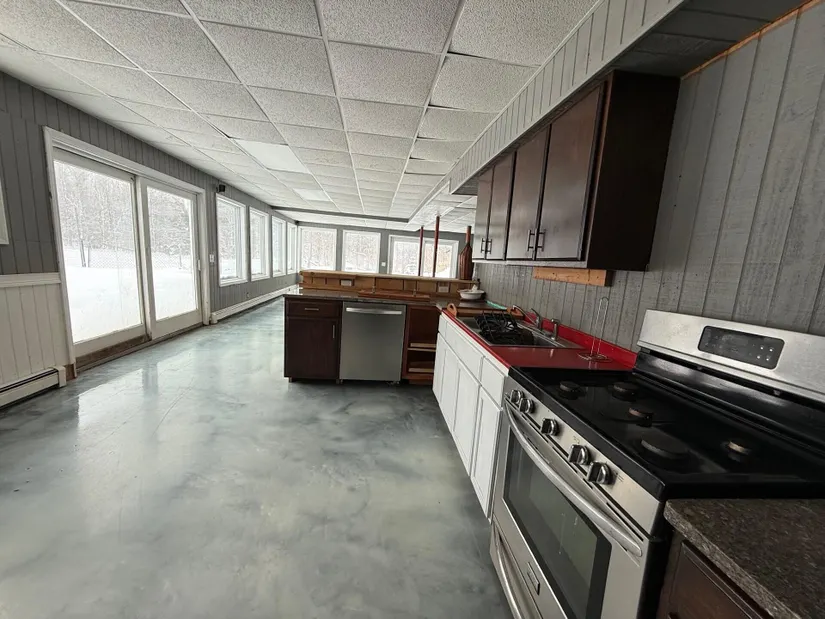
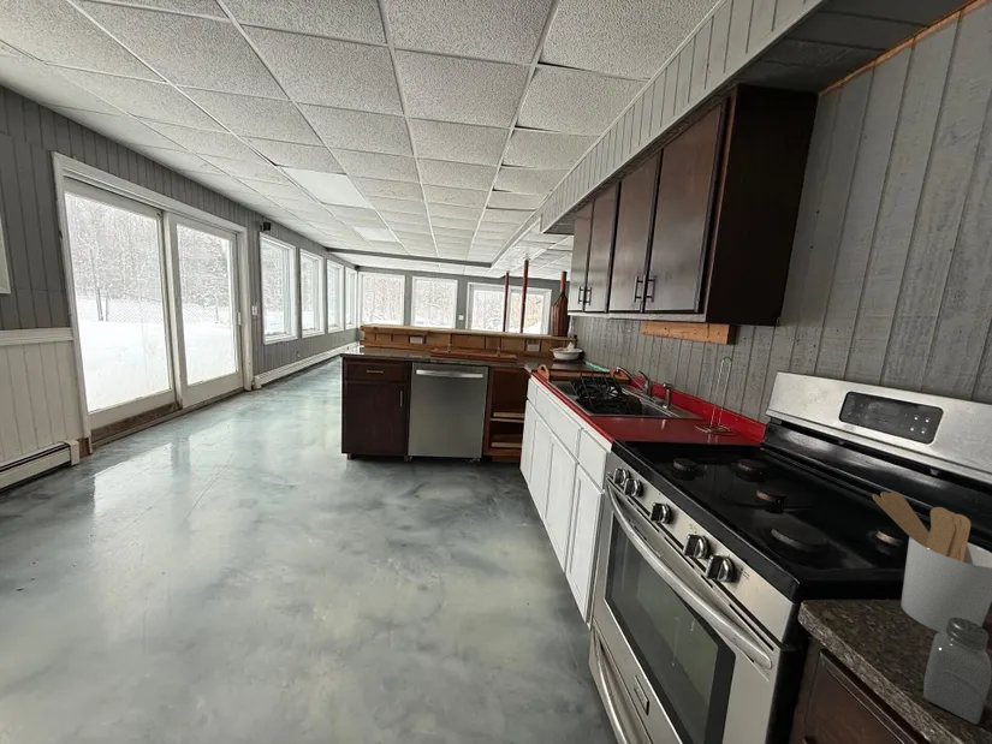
+ saltshaker (958, 663)
+ utensil holder (926, 558)
